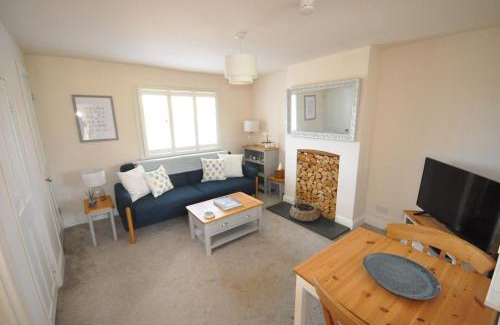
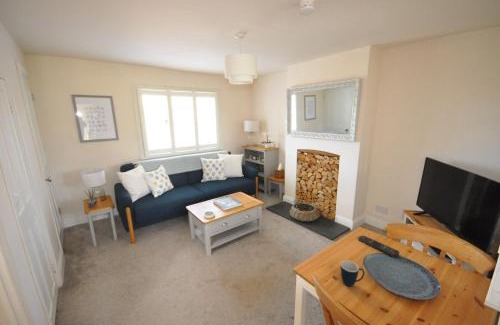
+ remote control (377, 245)
+ mug (352, 275)
